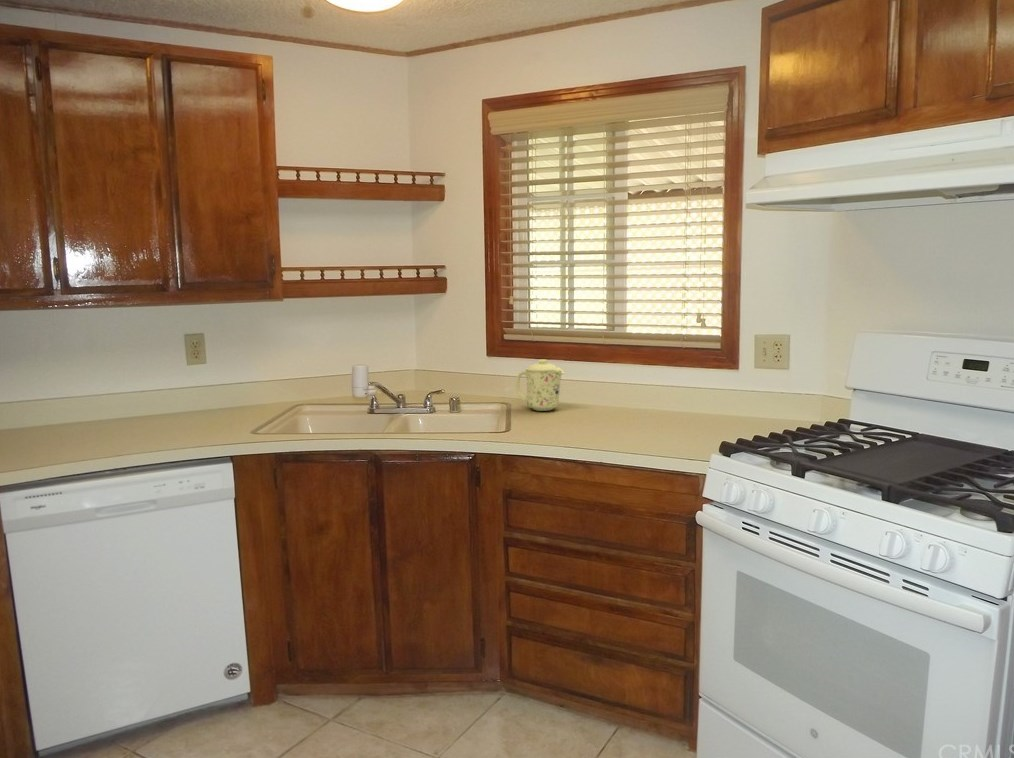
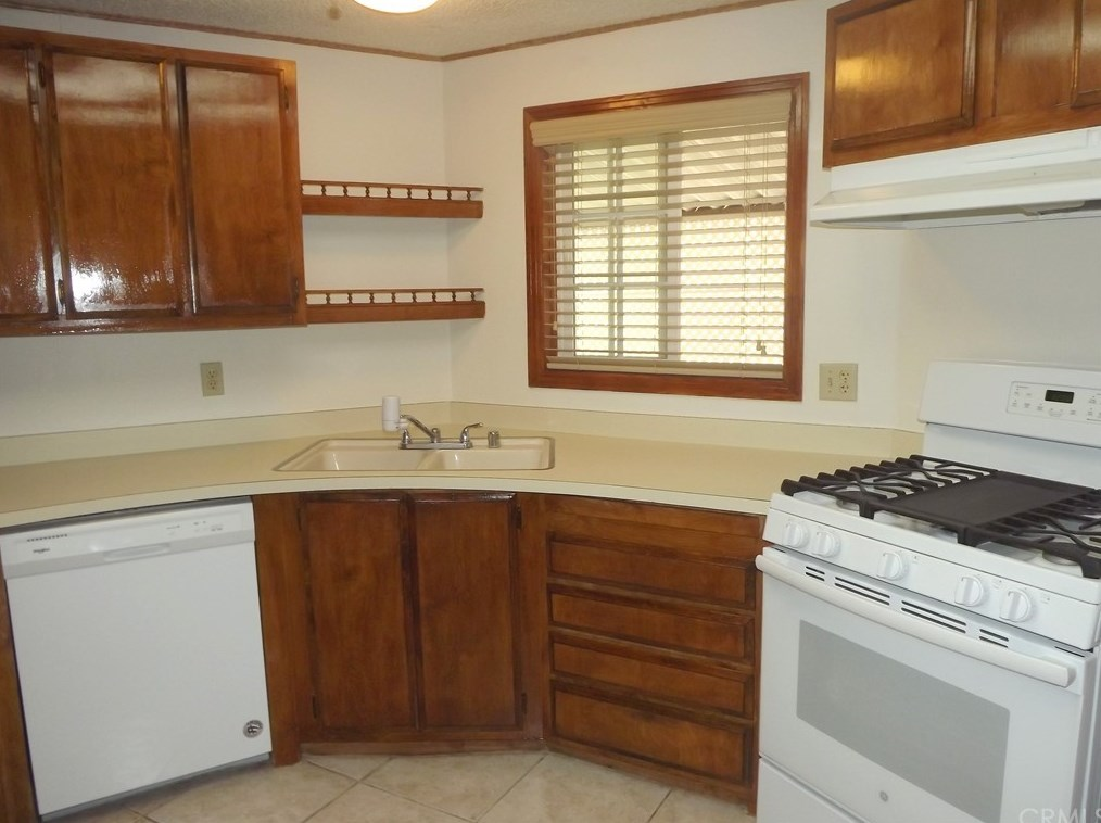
- mug (540, 384)
